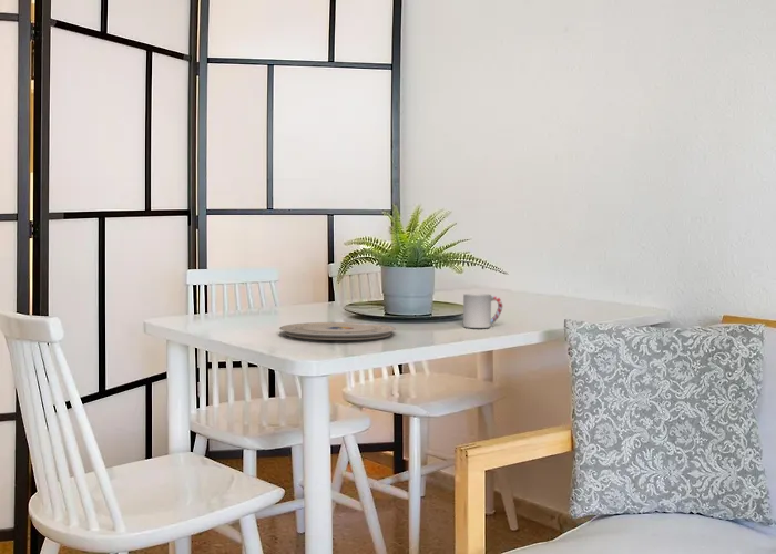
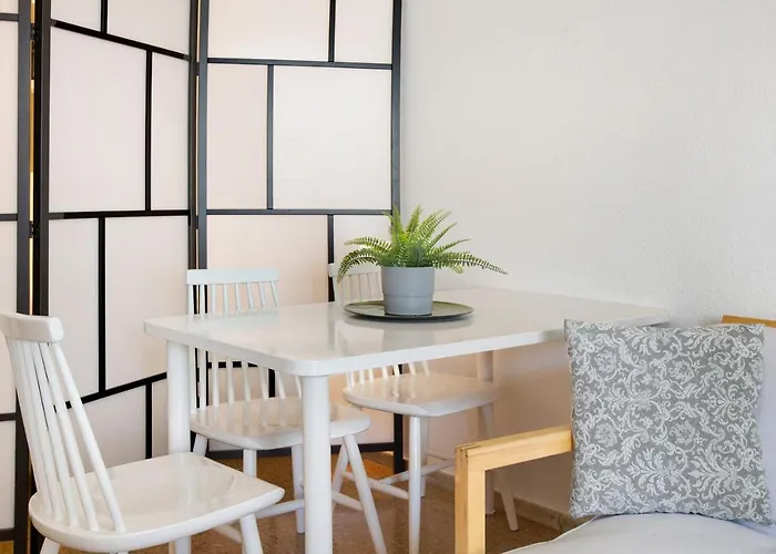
- plate (337, 330)
- cup (482, 310)
